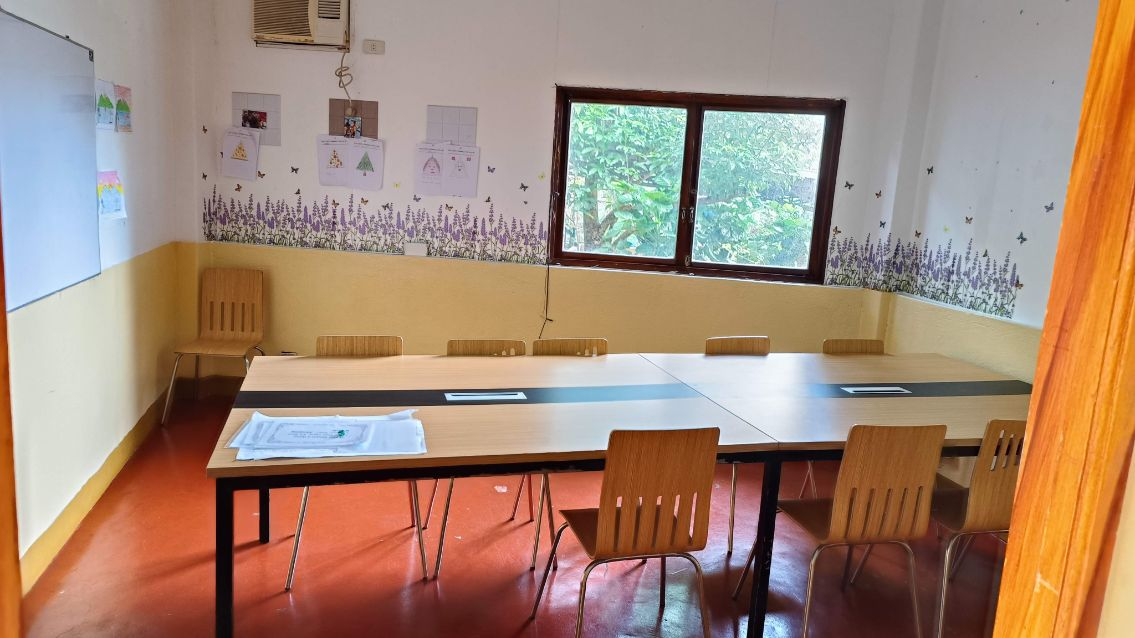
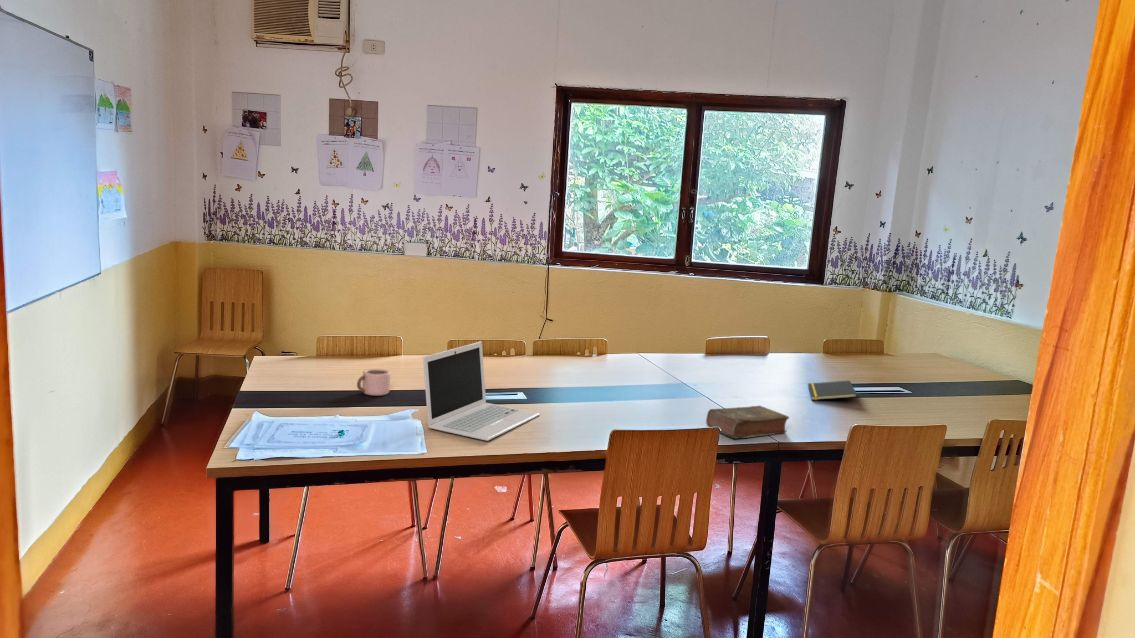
+ notepad (831, 390)
+ book (747, 420)
+ laptop (484, 387)
+ mug (372, 382)
